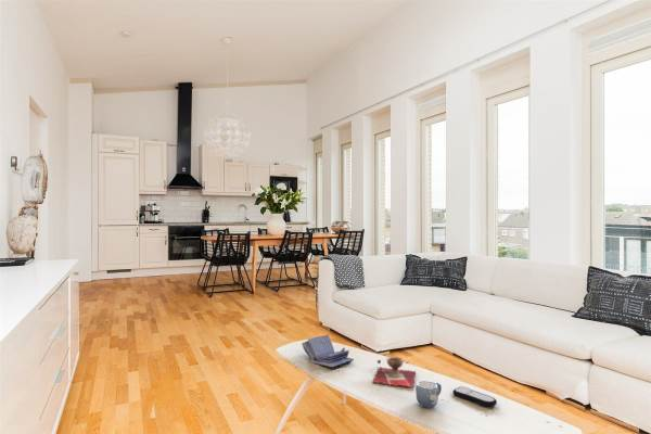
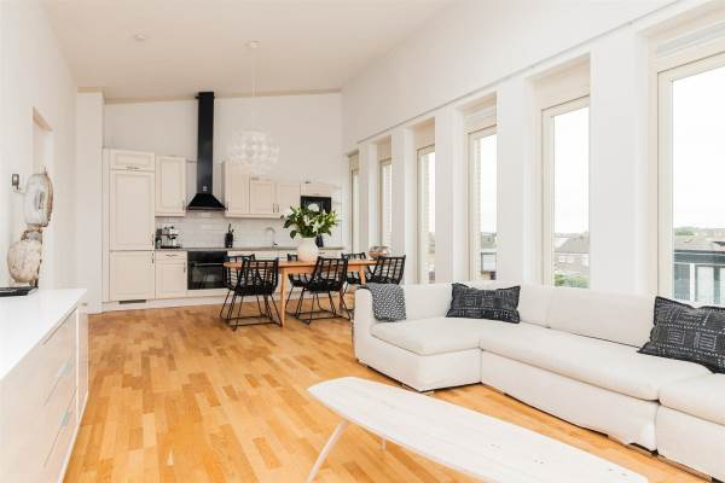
- decorative bowl (394, 368)
- remote control (474, 396)
- mug (430, 393)
- book (327, 349)
